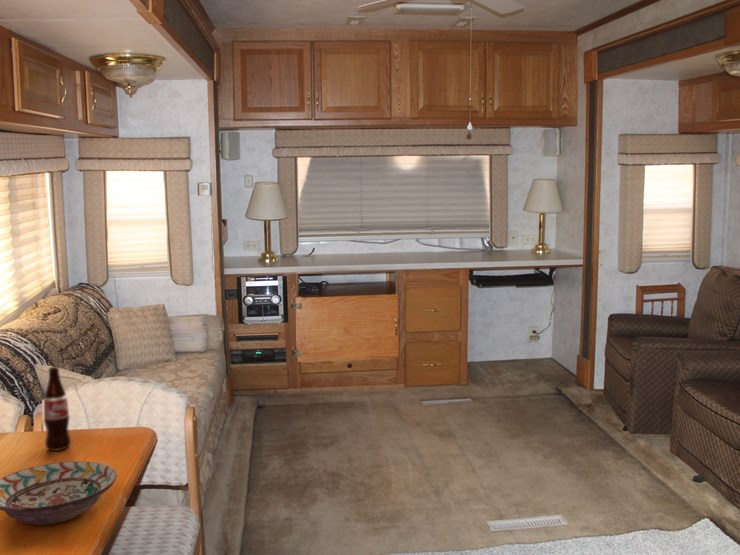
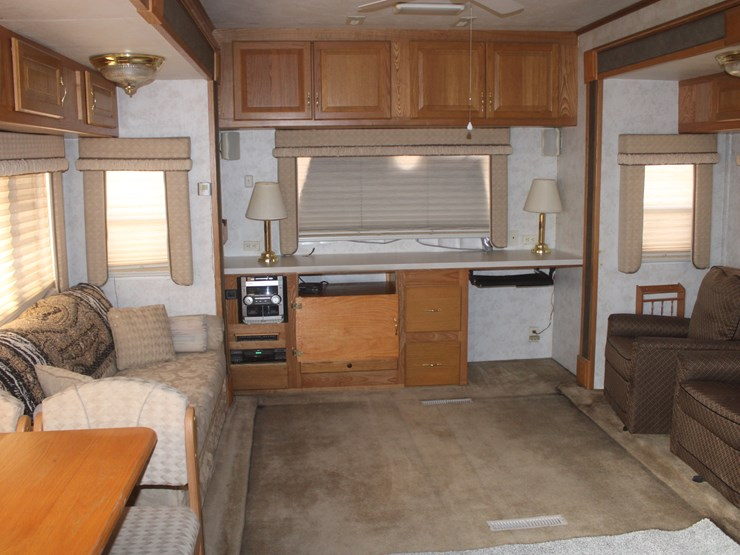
- decorative bowl (53, 497)
- bottle (56, 408)
